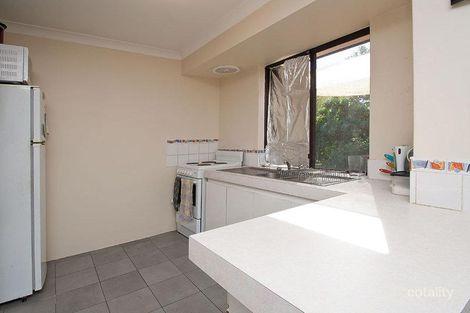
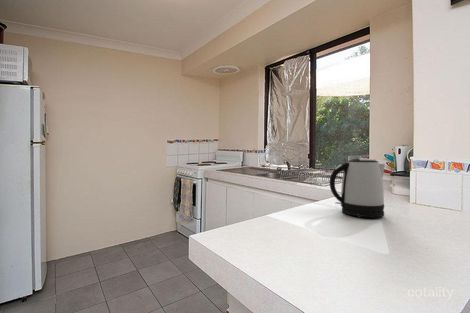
+ kettle (356, 185)
